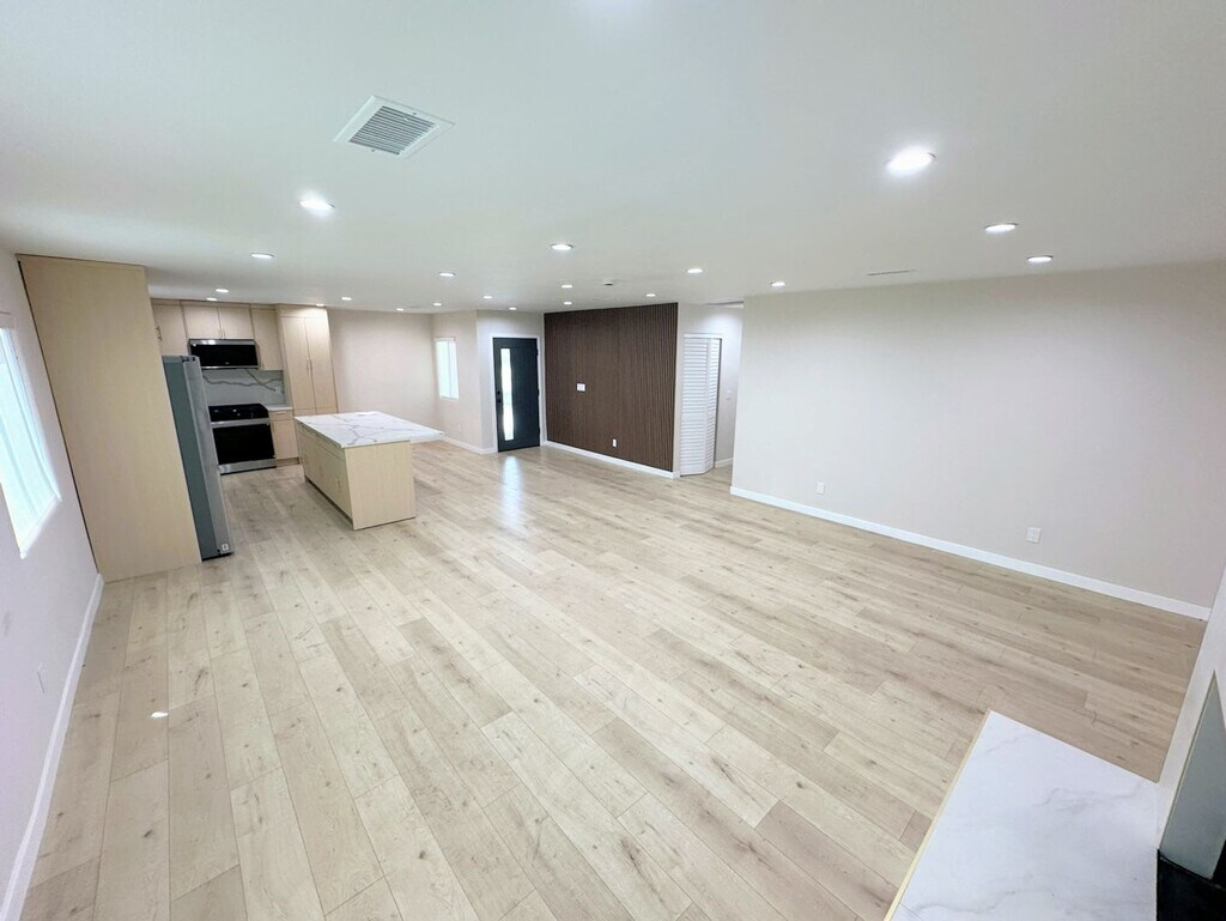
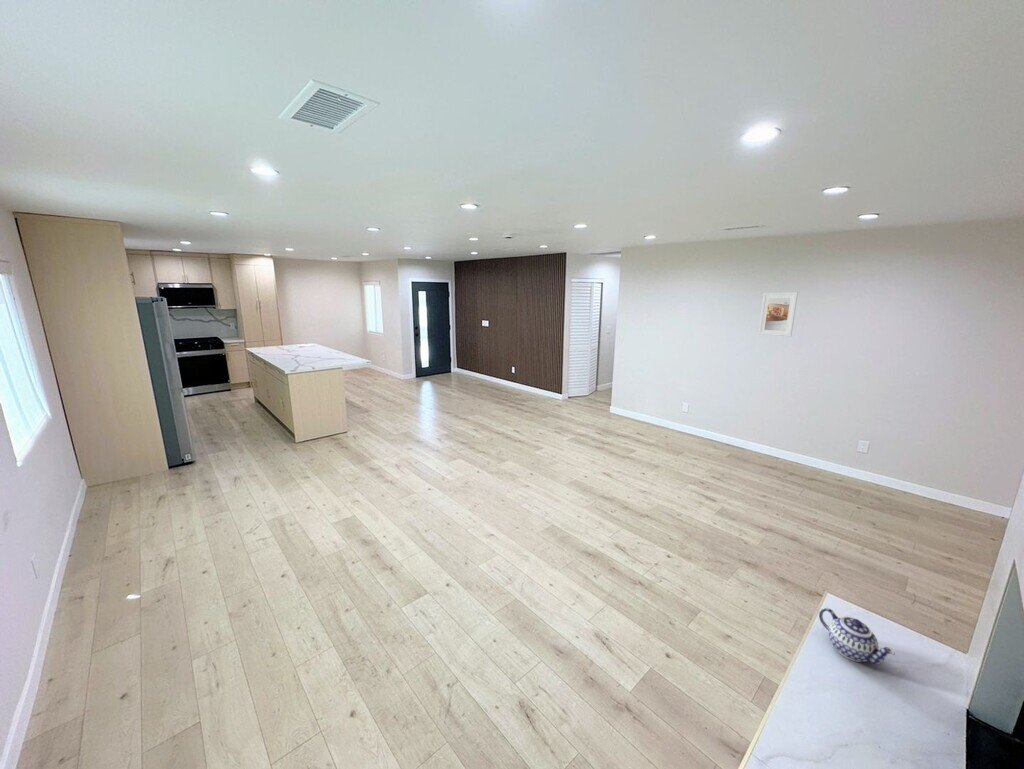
+ teapot (853, 636)
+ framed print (777, 314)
